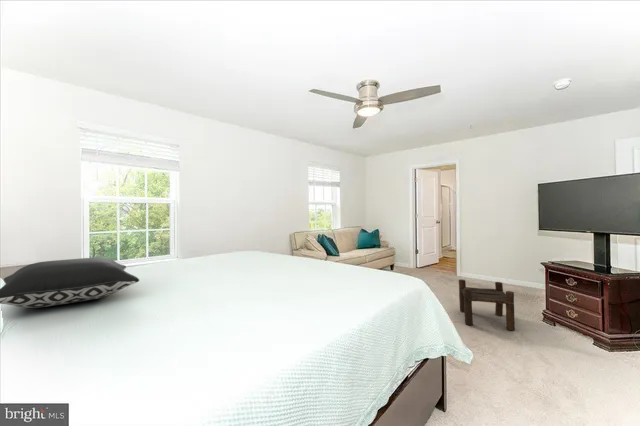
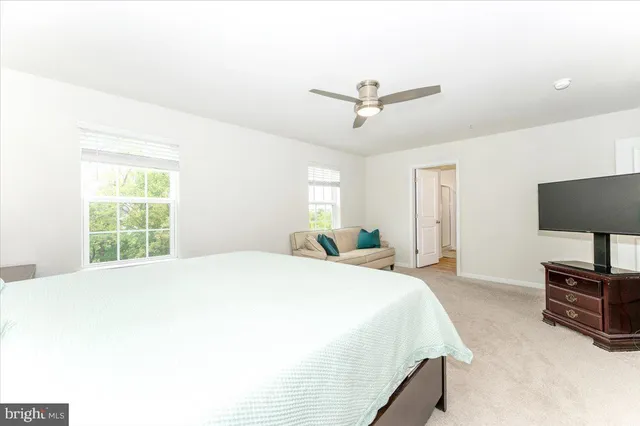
- stool (484, 301)
- pillow (70, 279)
